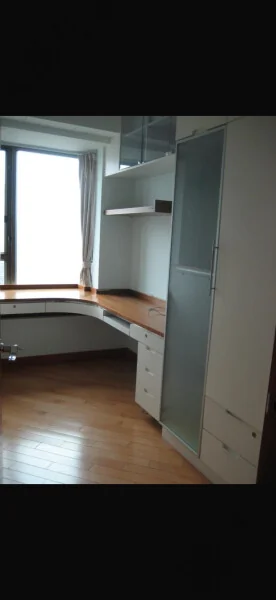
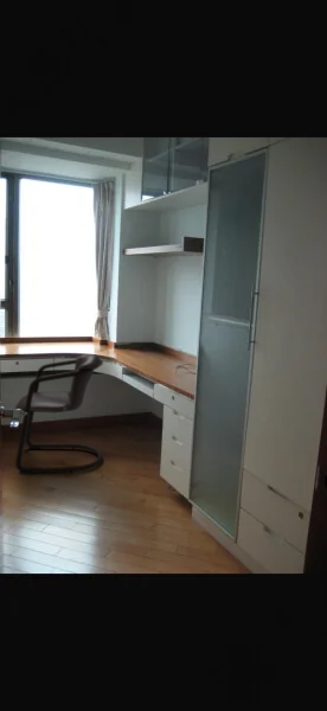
+ chair (60, 408)
